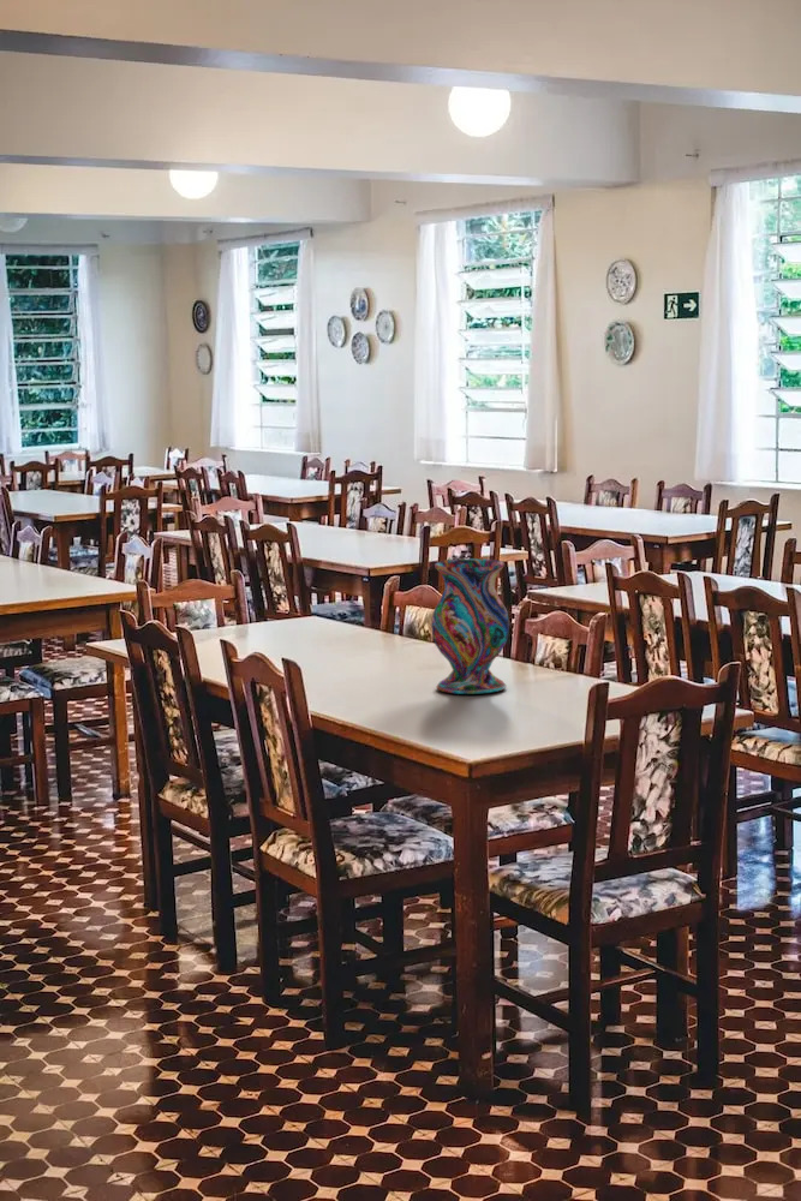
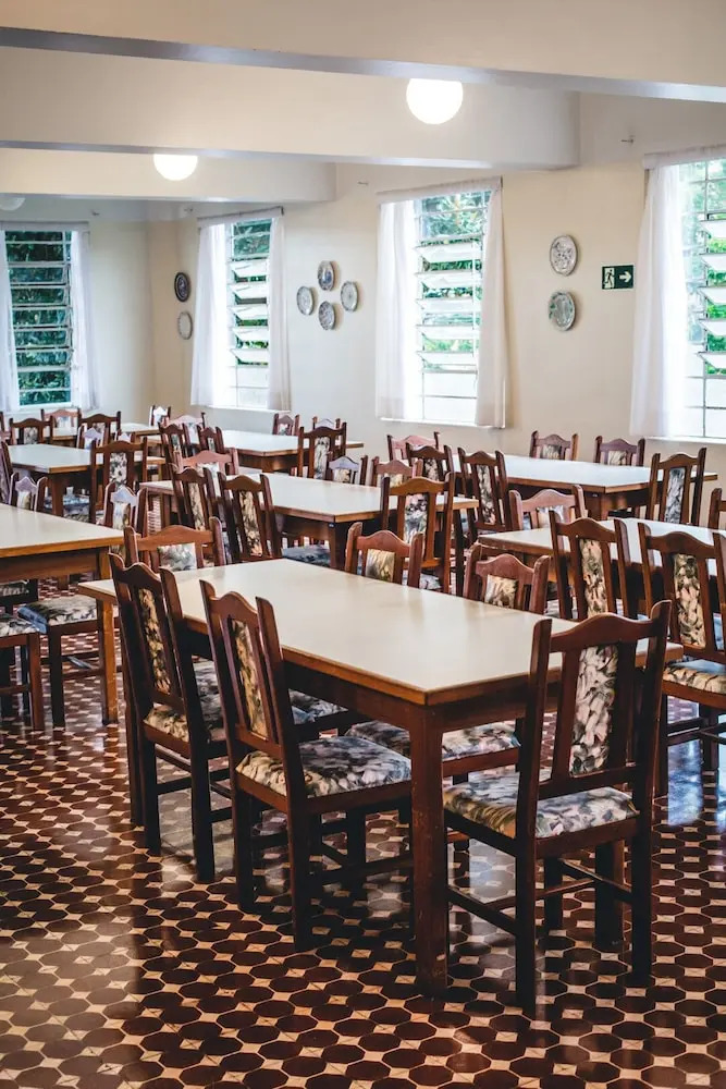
- vase (470, 626)
